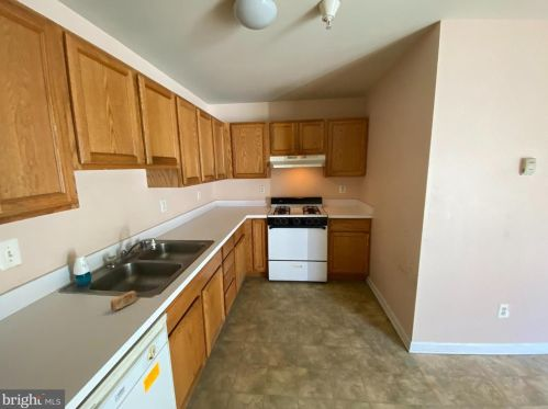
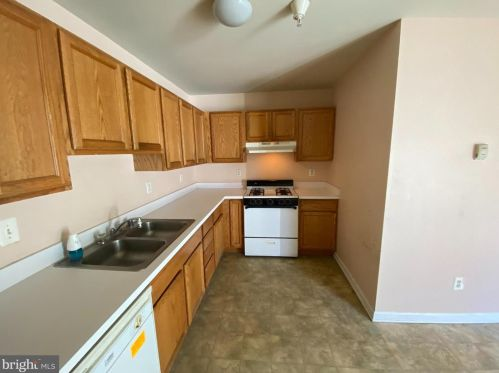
- soap bar (123, 300)
